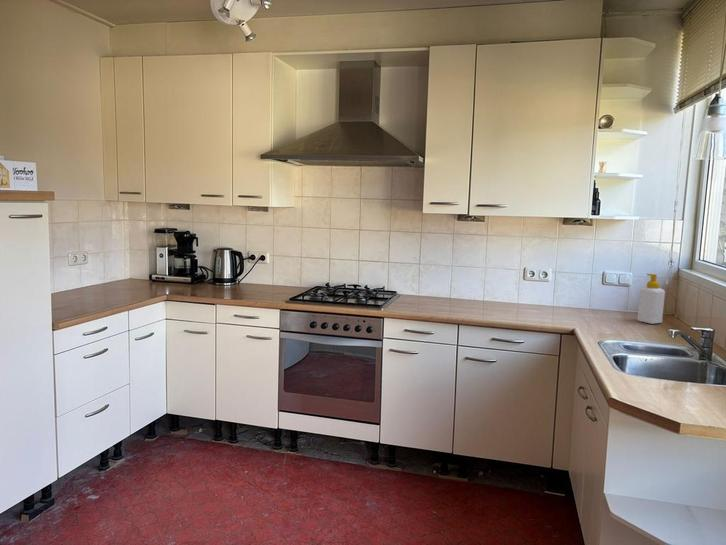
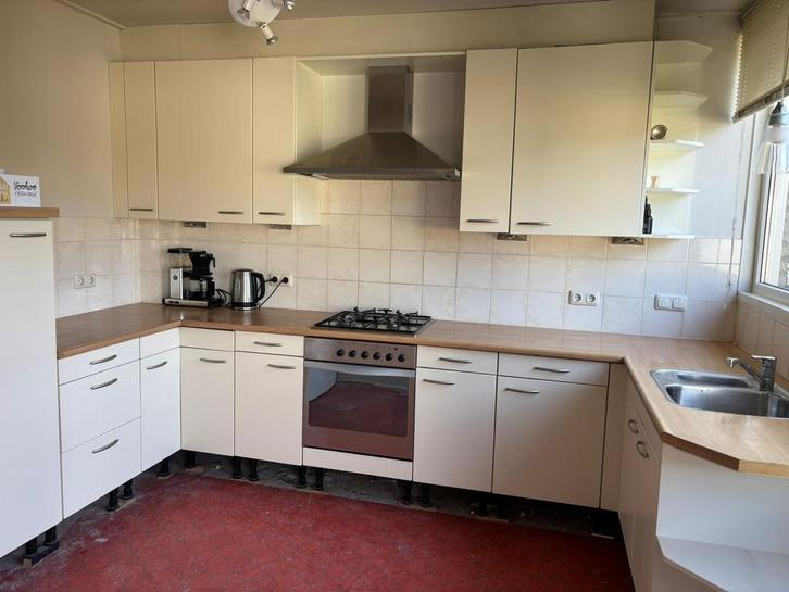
- soap bottle (651, 298)
